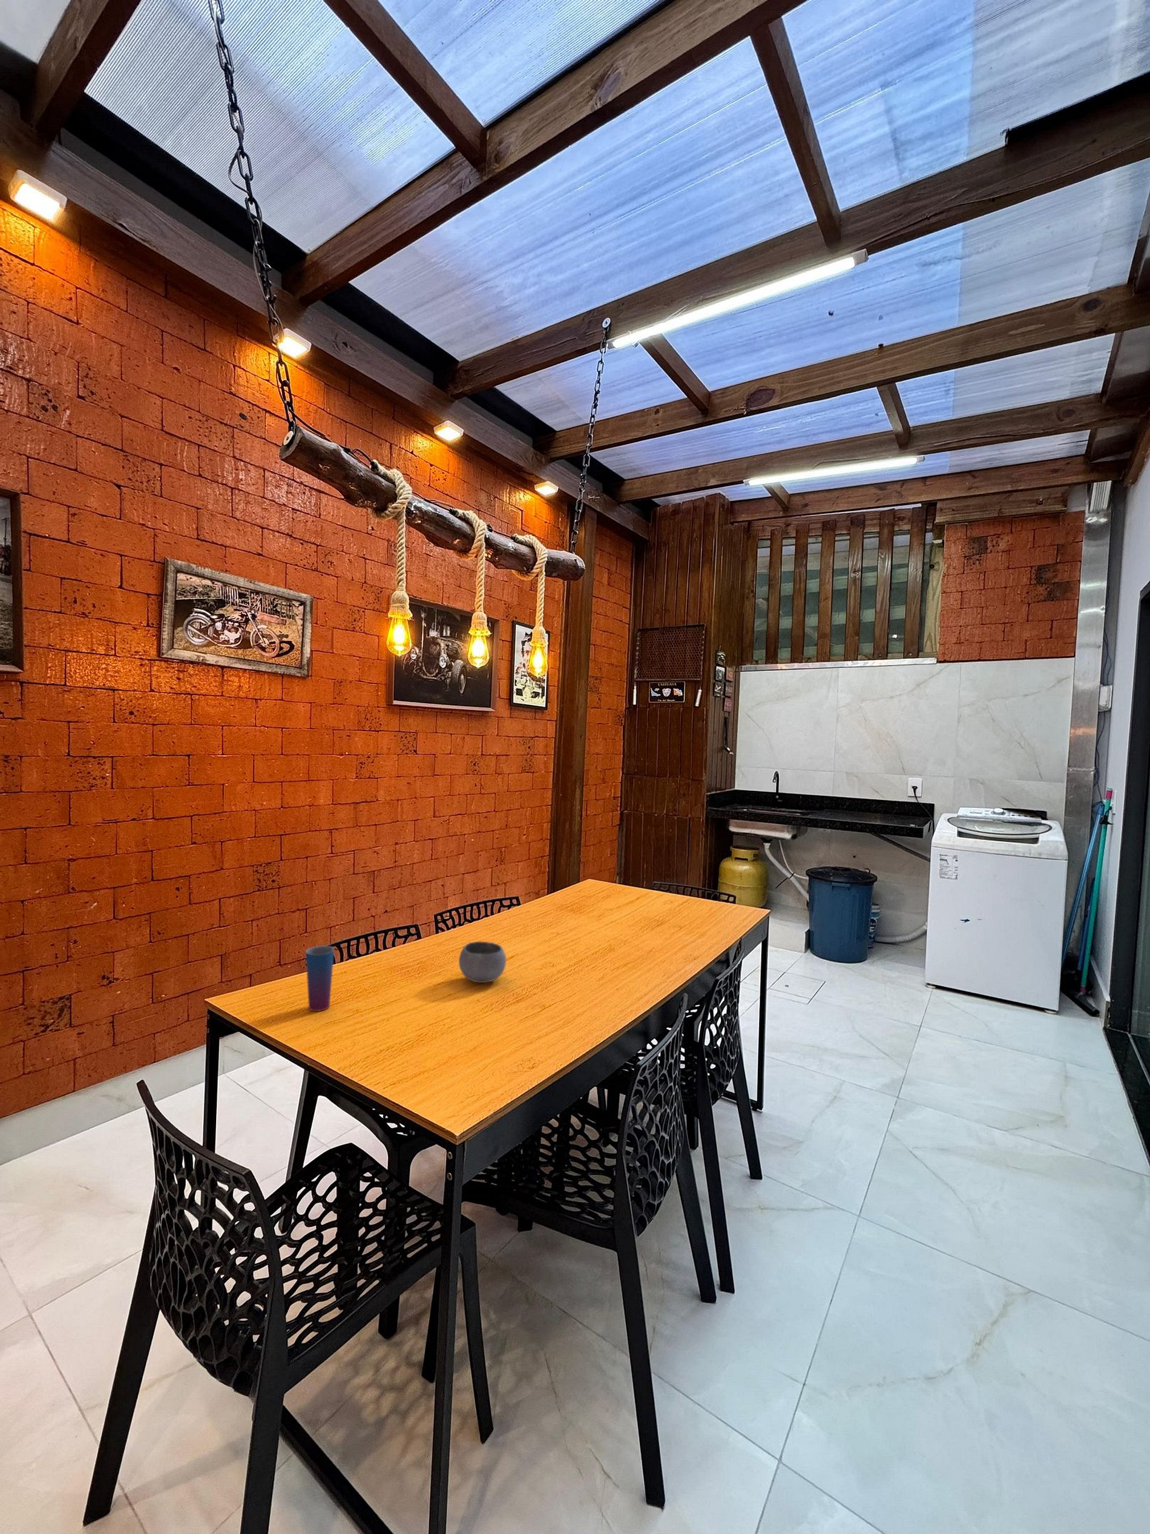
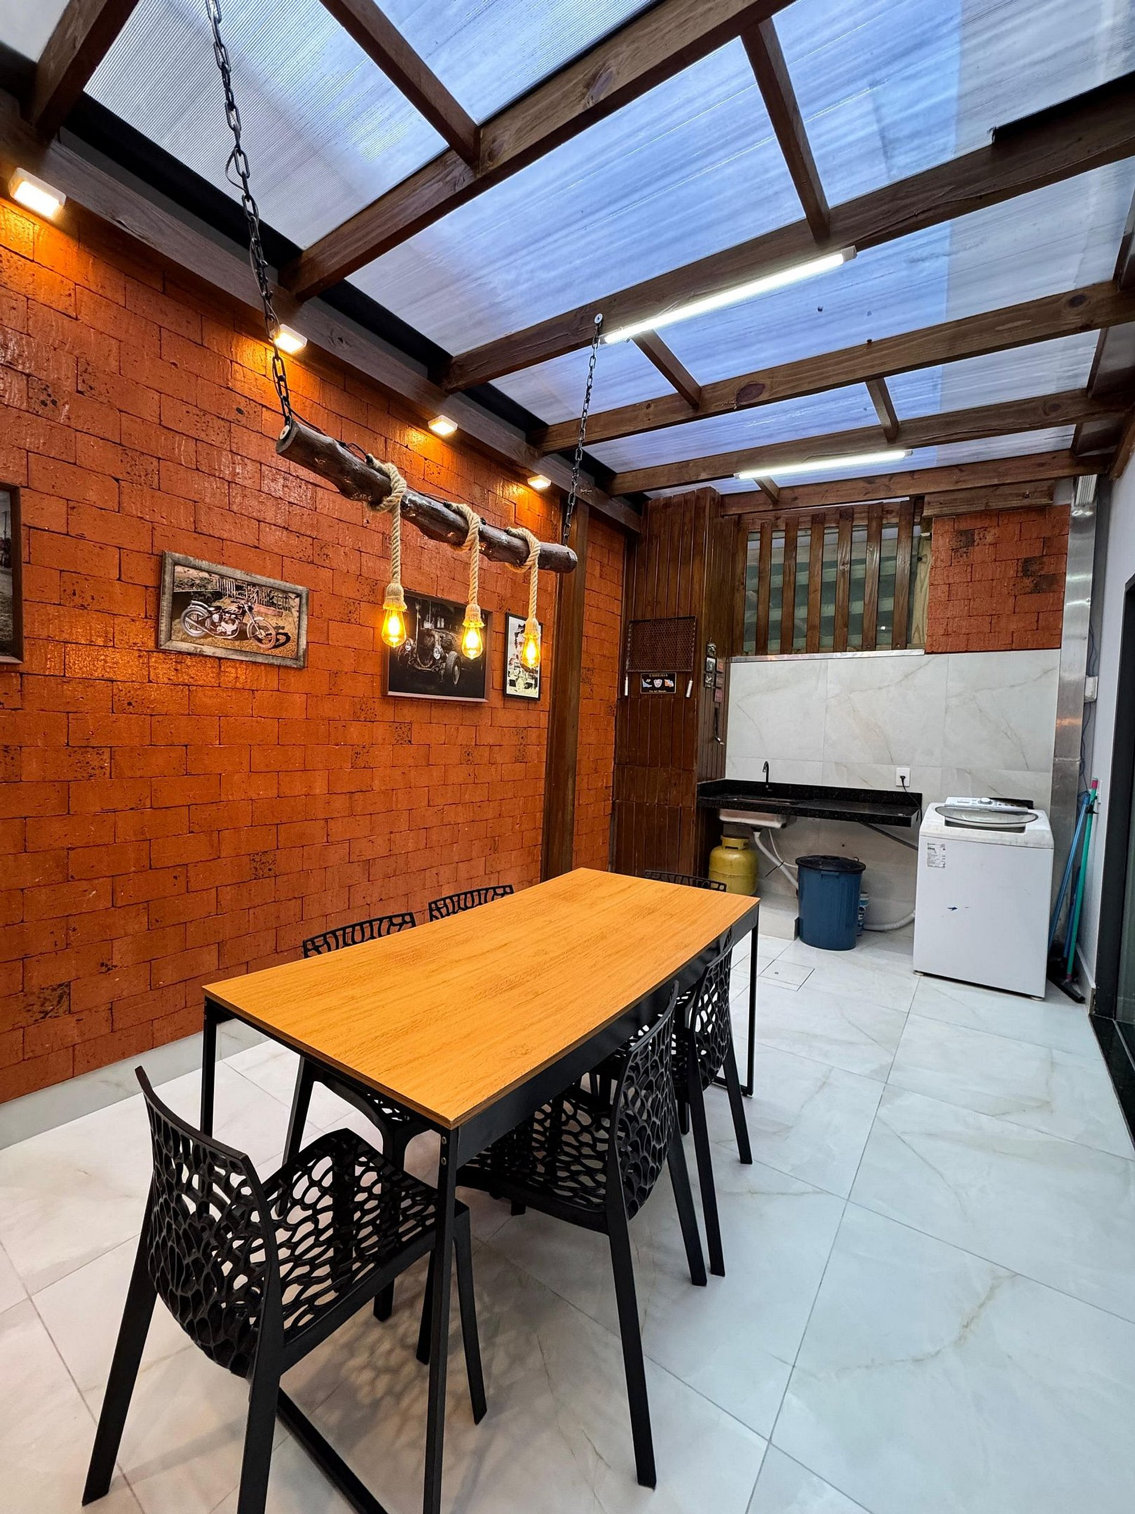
- cup (320, 979)
- bowl (482, 963)
